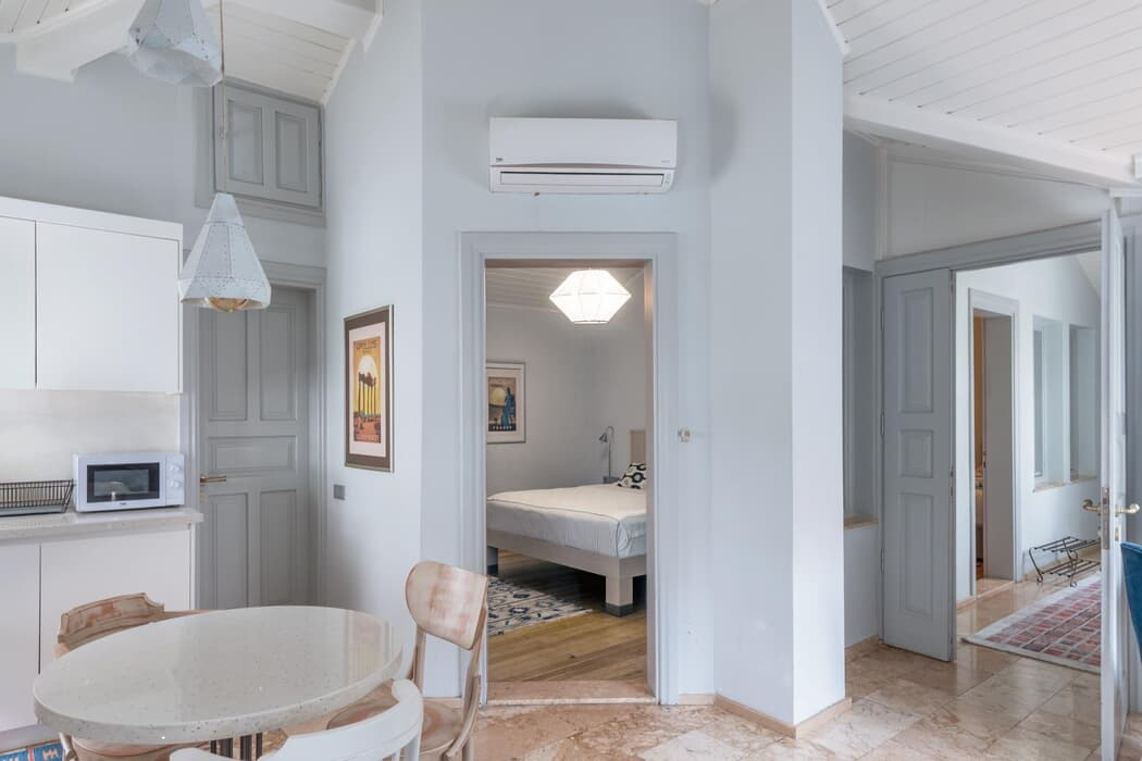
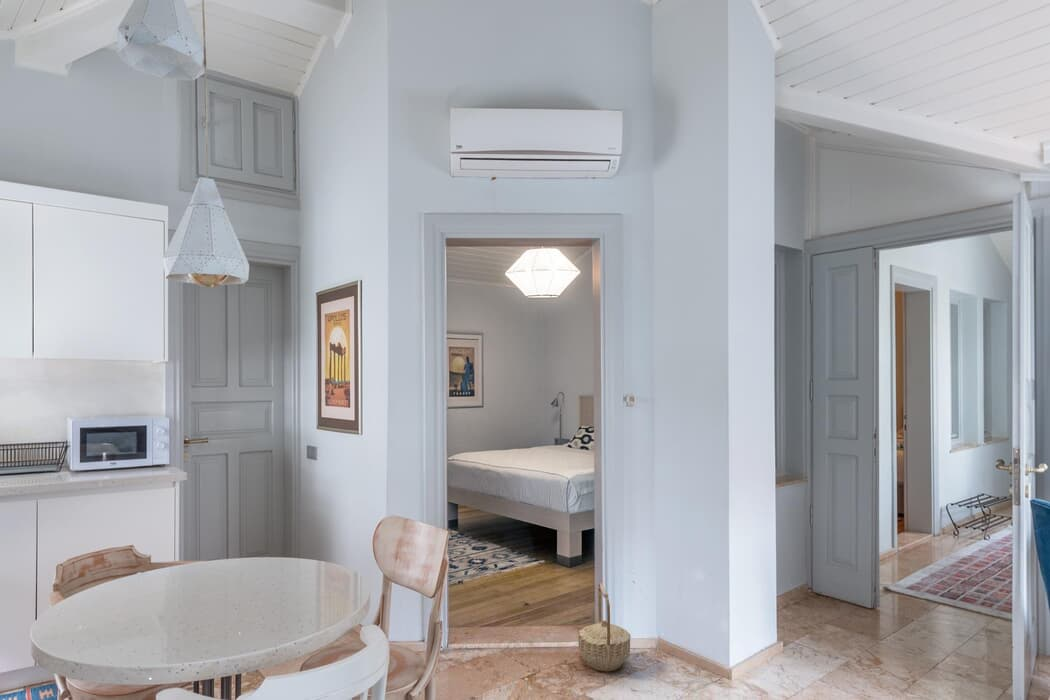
+ basket (604, 625)
